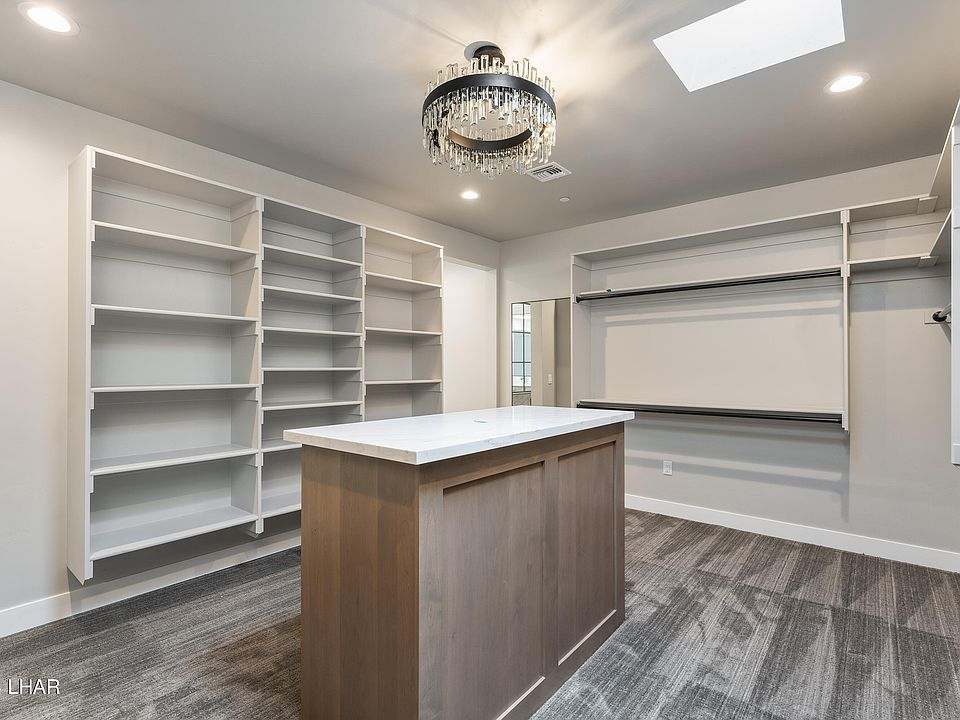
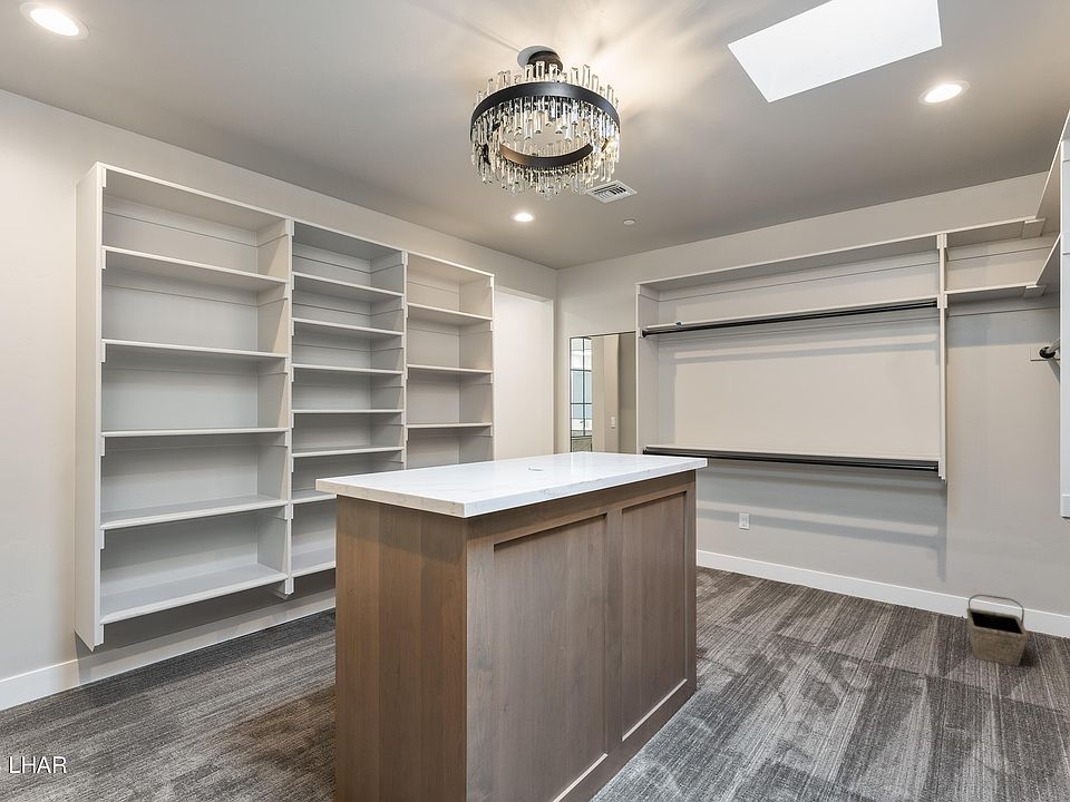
+ basket (995, 624)
